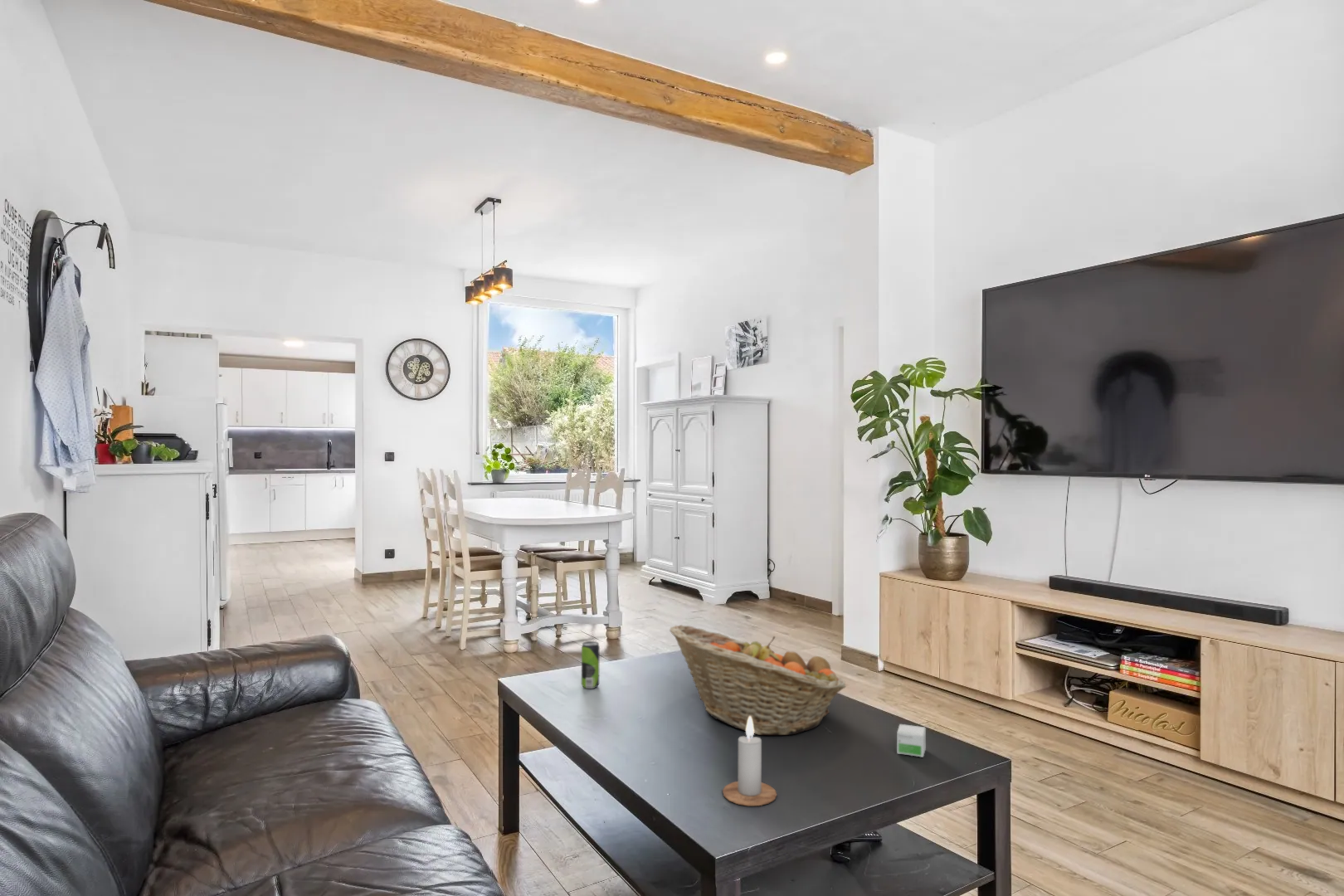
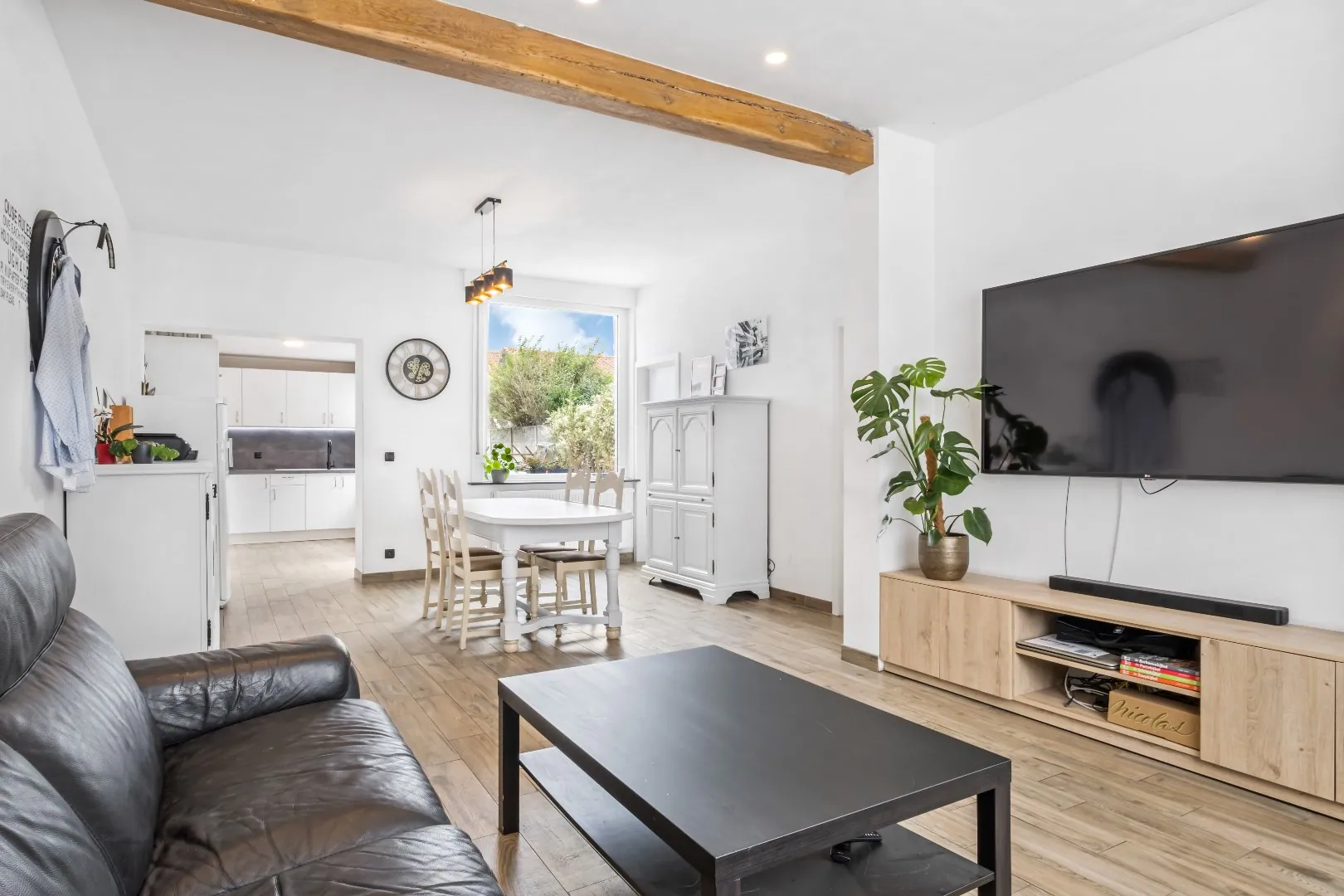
- fruit basket (753, 670)
- beverage can (590, 665)
- small box (911, 740)
- candle (749, 754)
